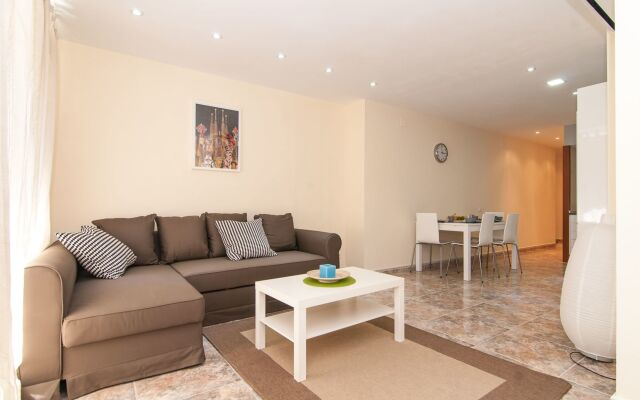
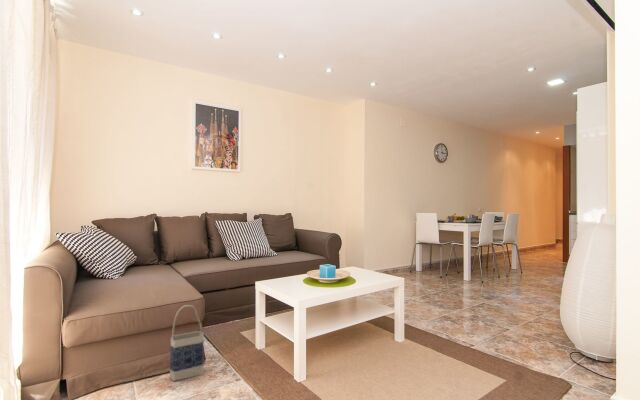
+ bag (187, 339)
